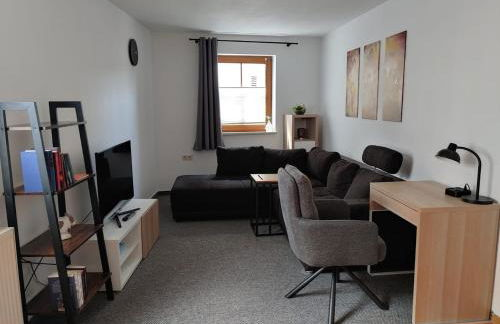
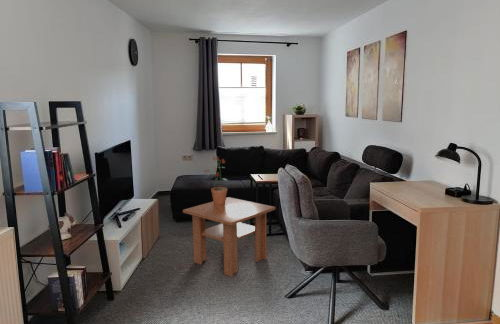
+ coffee table (230, 234)
+ potted plant (216, 179)
